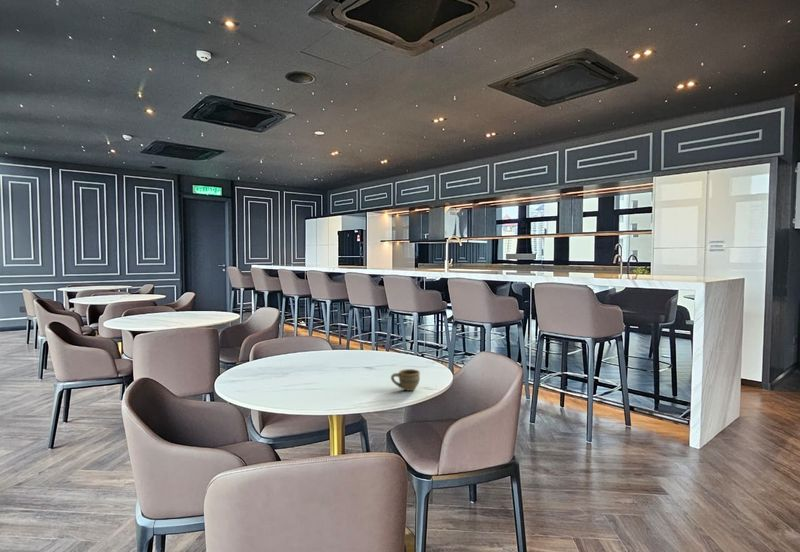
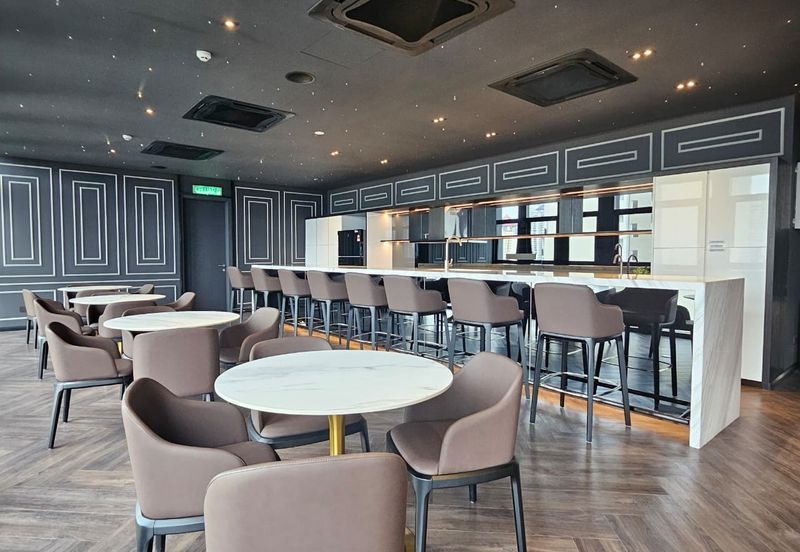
- cup (405, 380)
